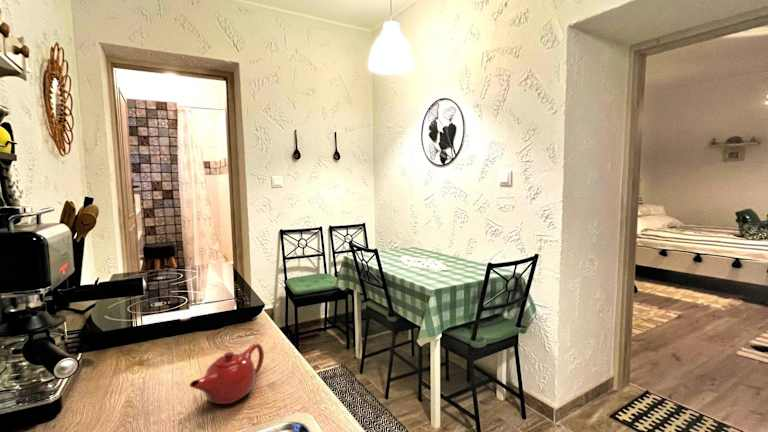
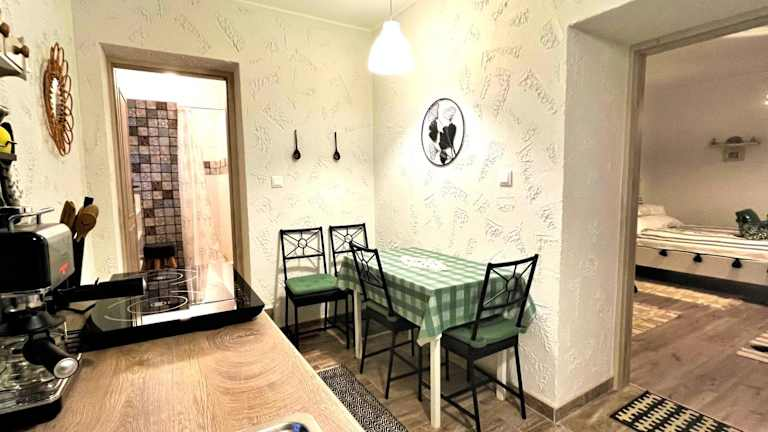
- teapot (231, 373)
